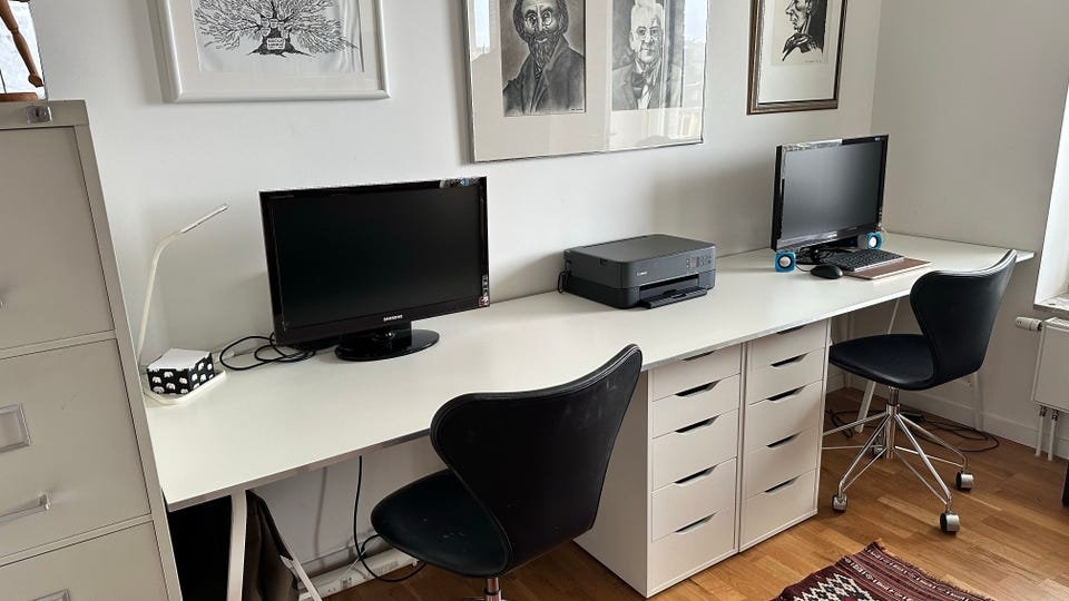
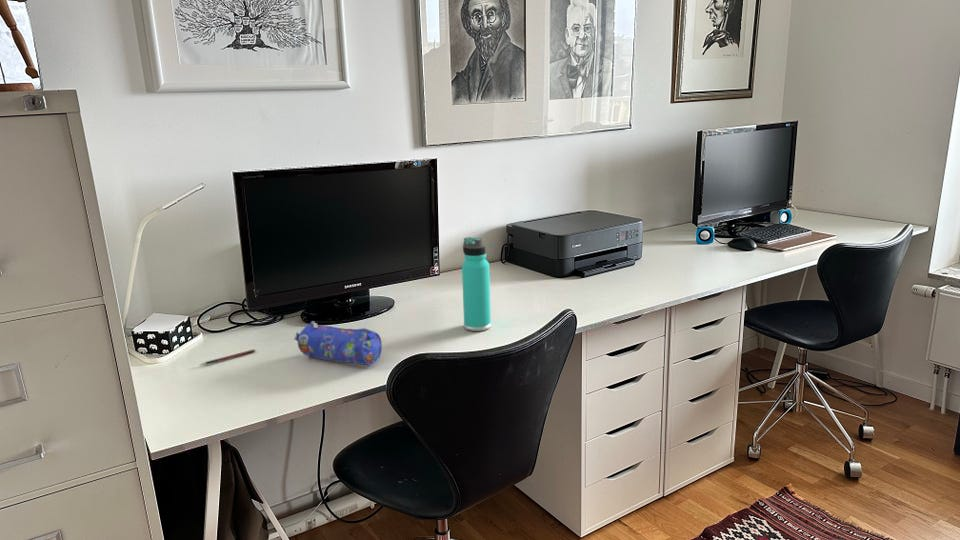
+ pen (228, 357)
+ pencil case (338, 342)
+ thermos bottle (476, 283)
